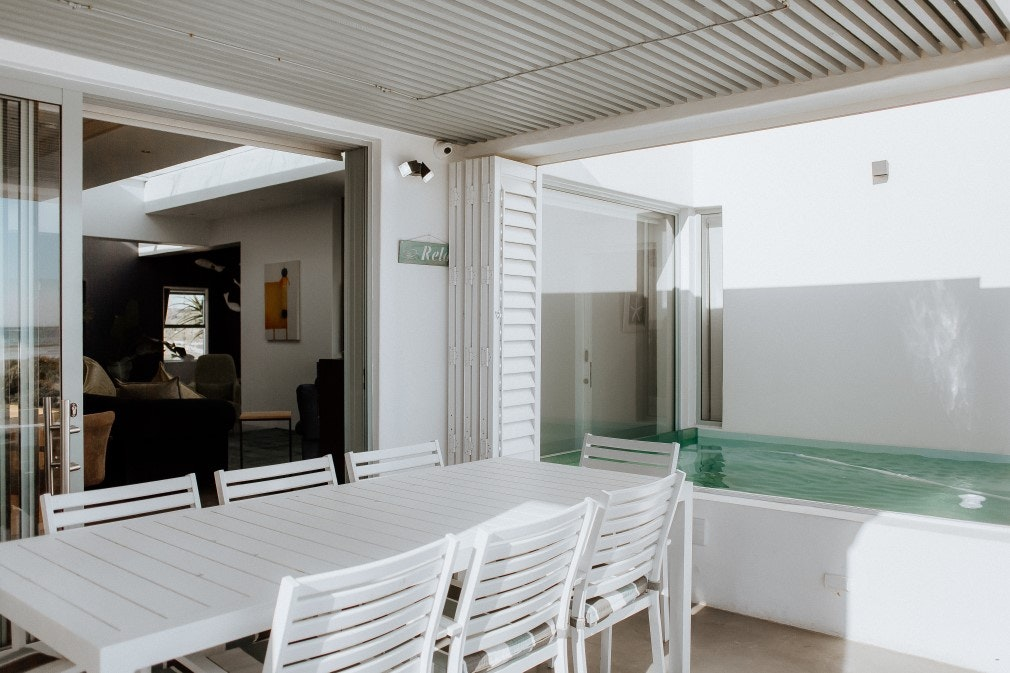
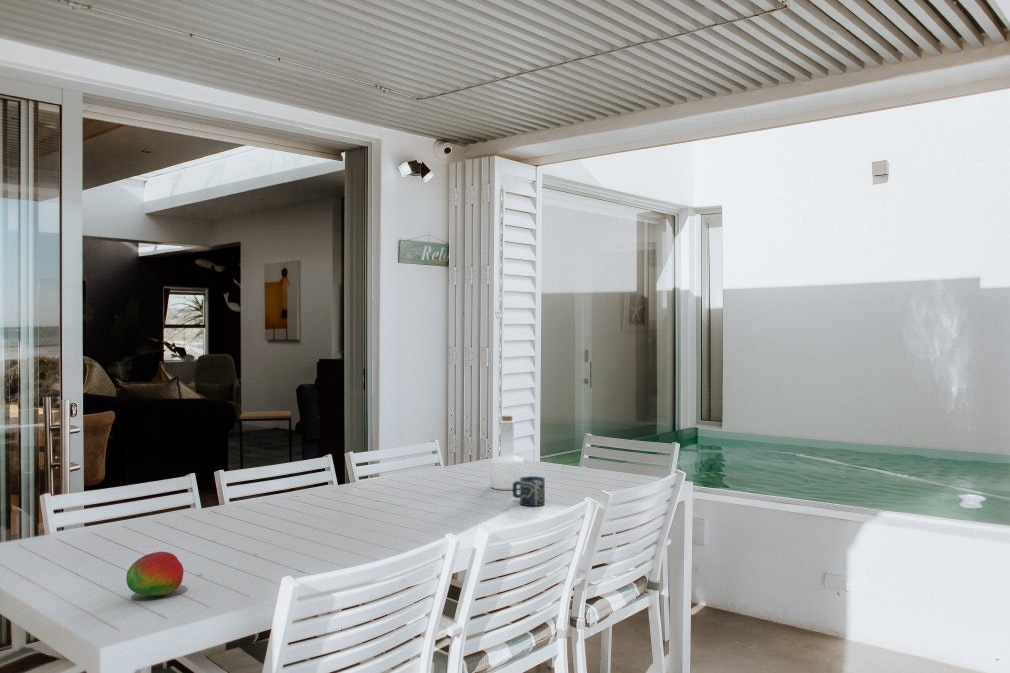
+ bottle (507, 451)
+ cup (528, 490)
+ fruit (155, 574)
